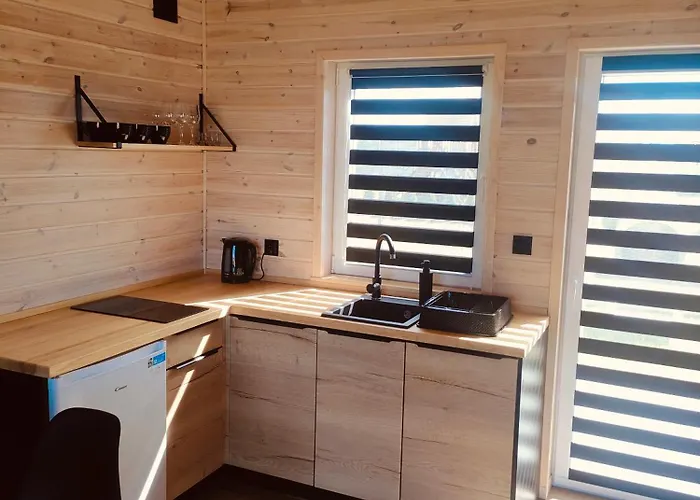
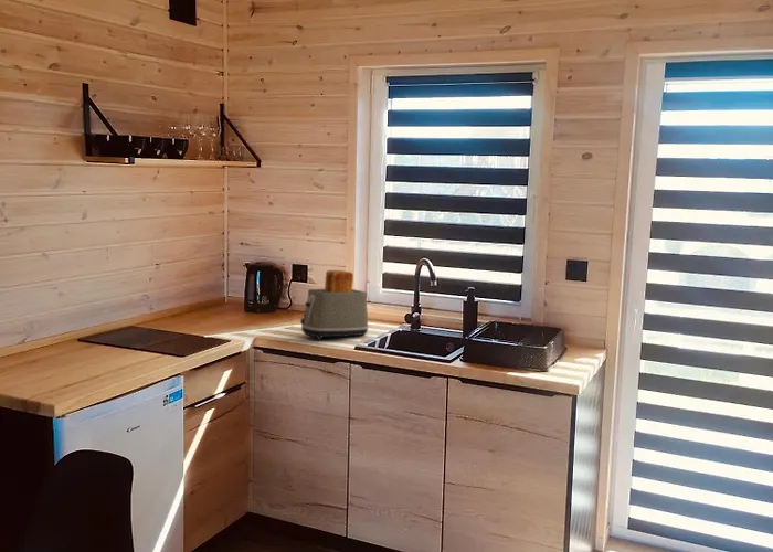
+ toaster (336, 302)
